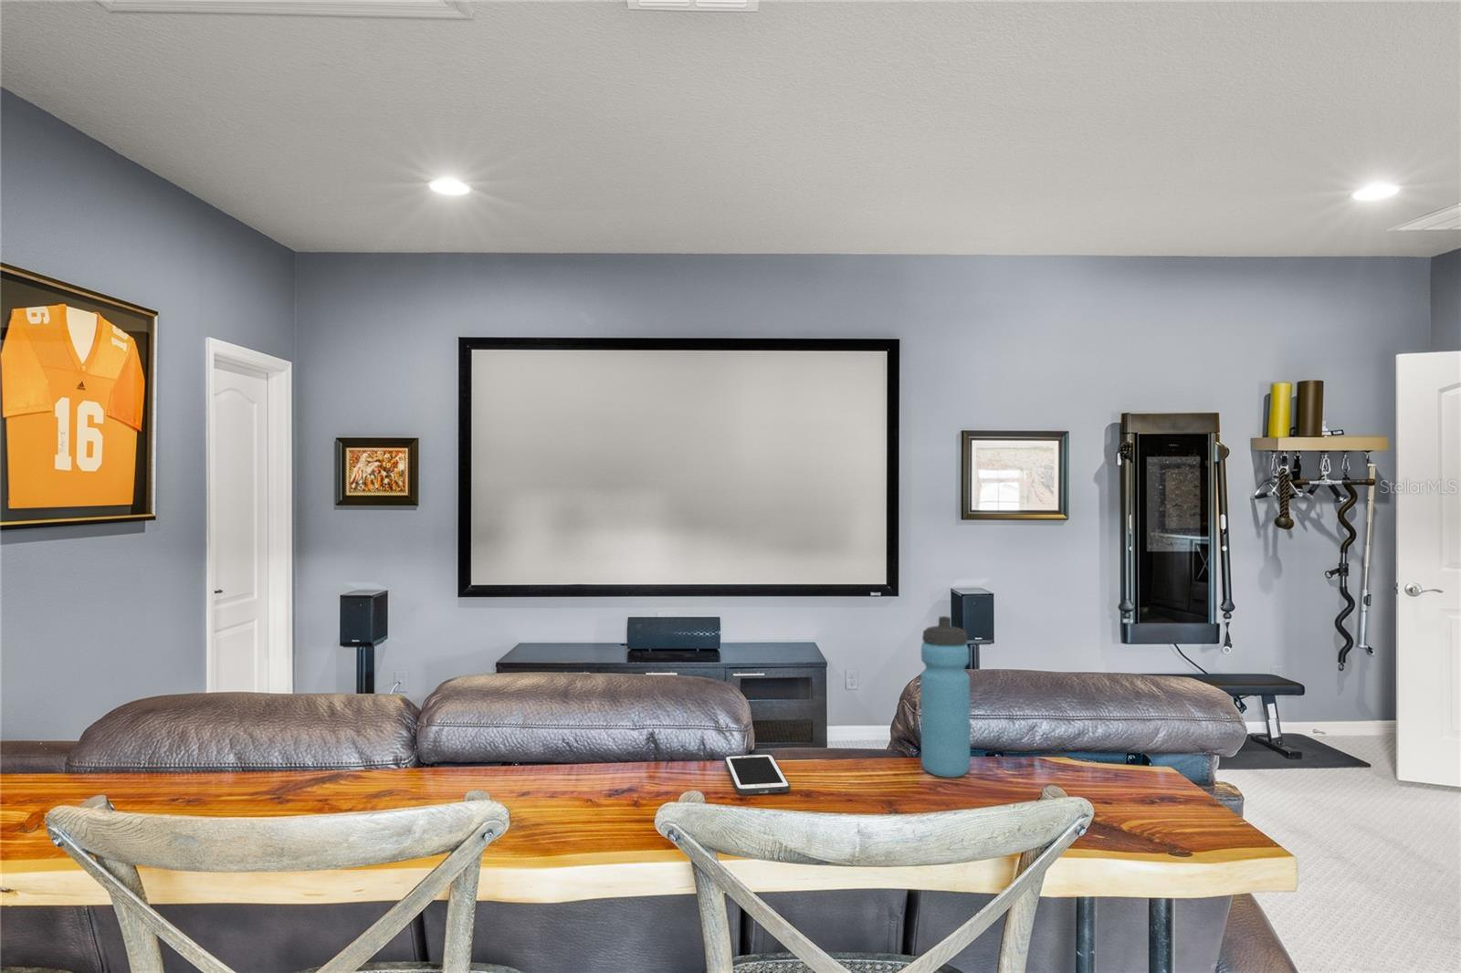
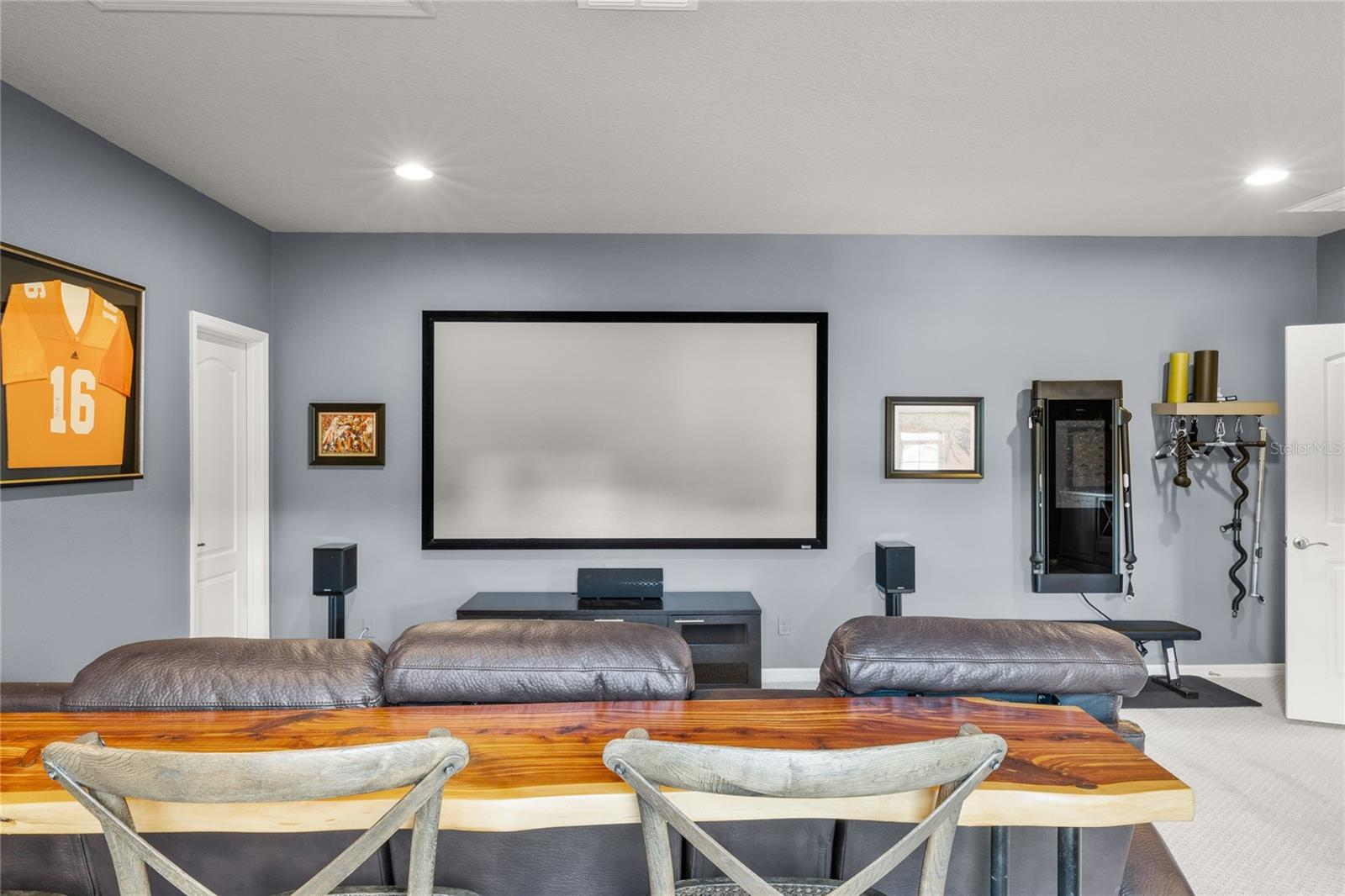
- water bottle (945, 693)
- cell phone (755, 773)
